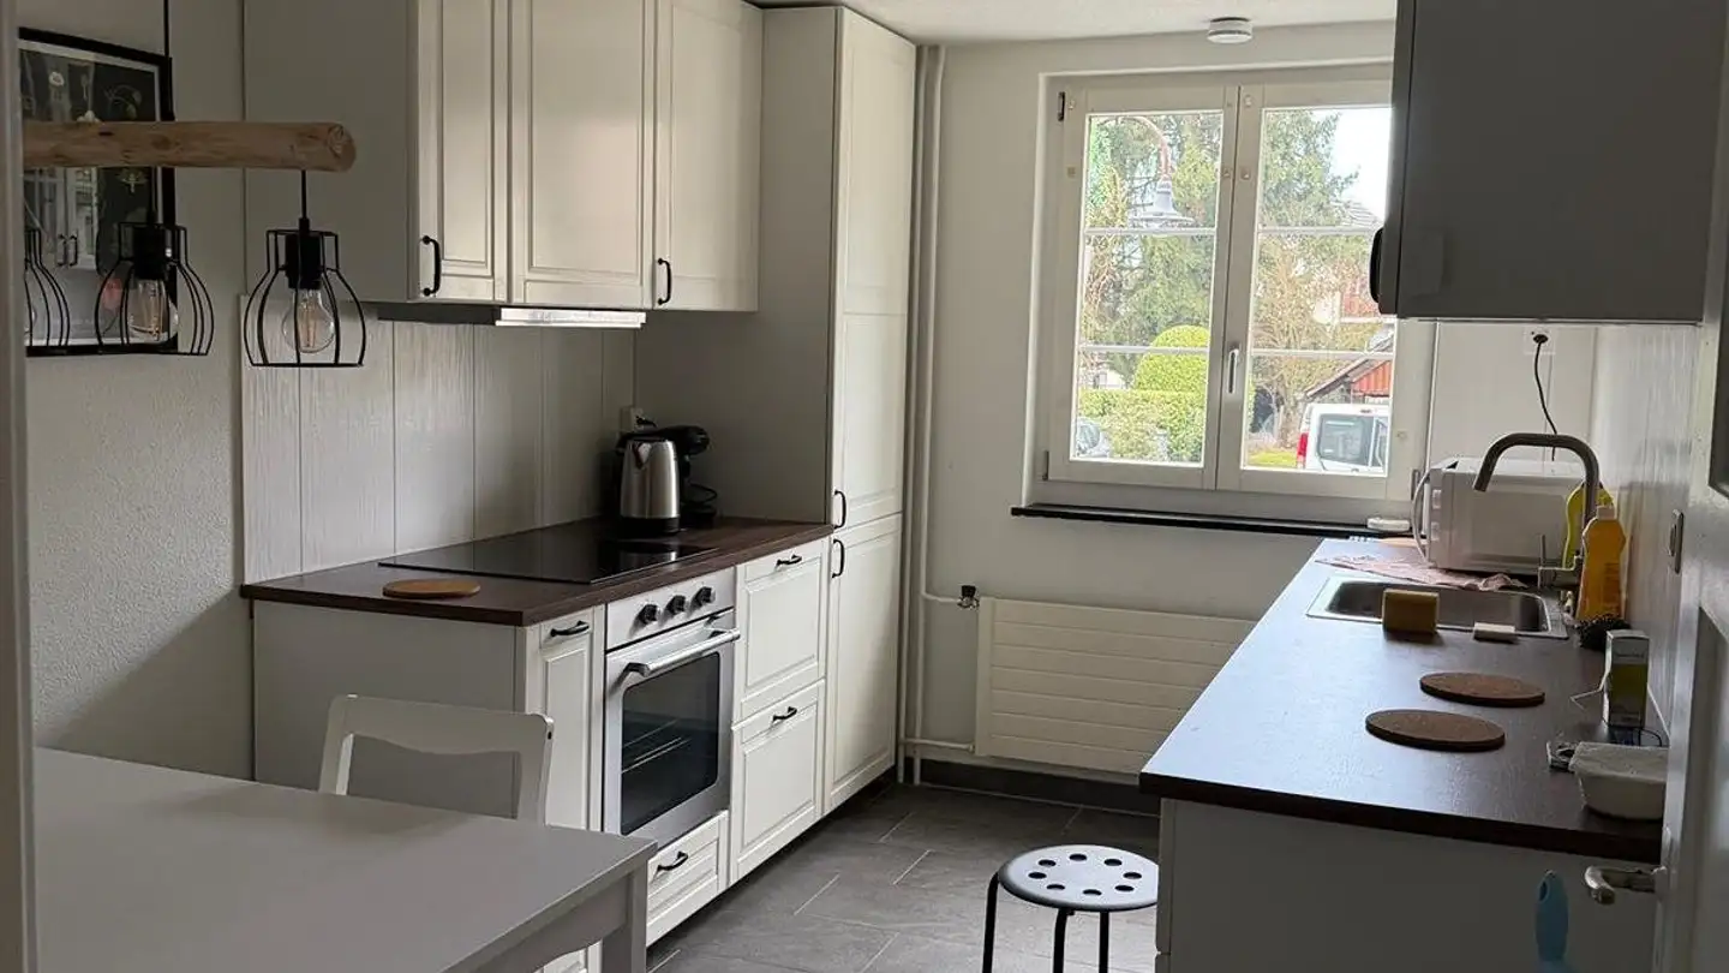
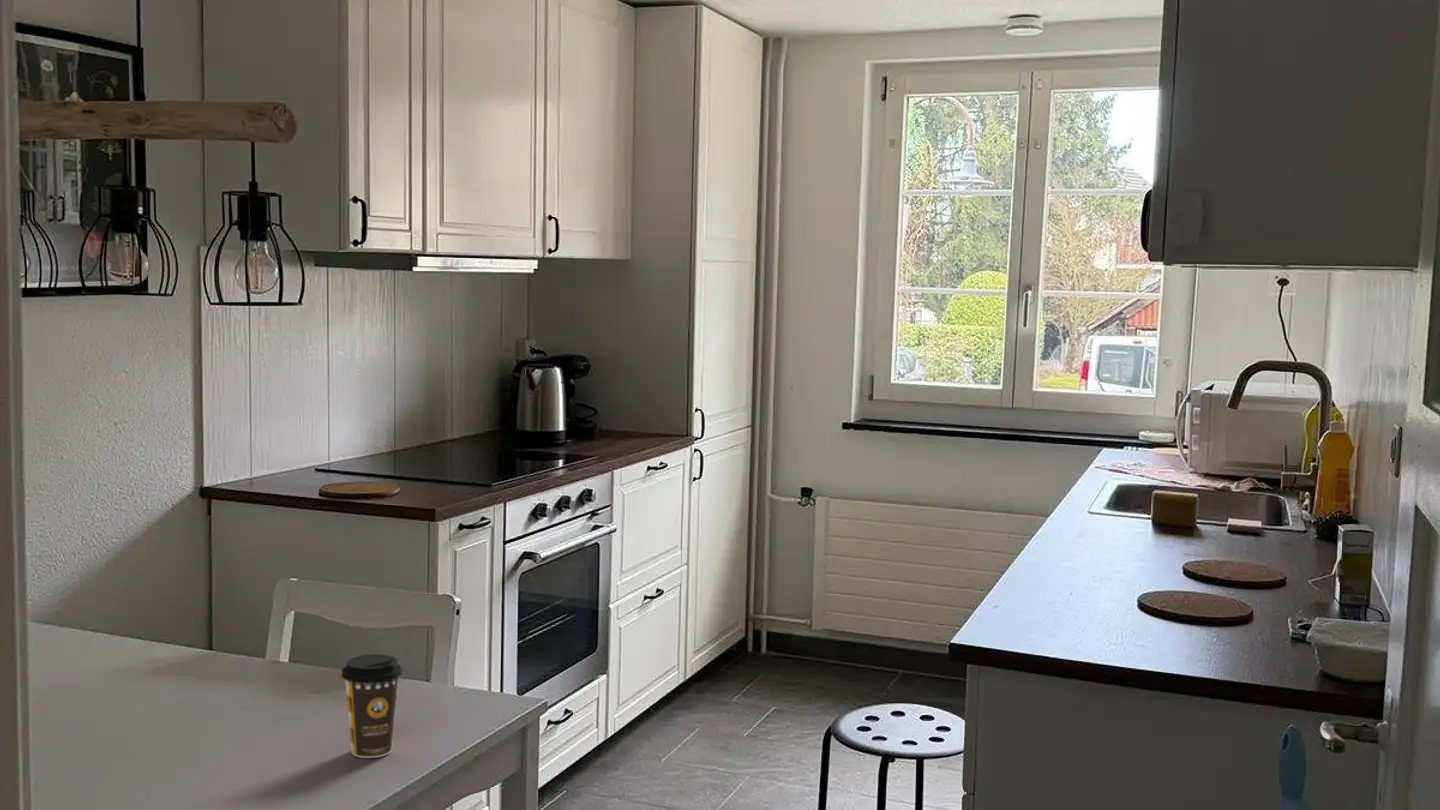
+ coffee cup (371, 706)
